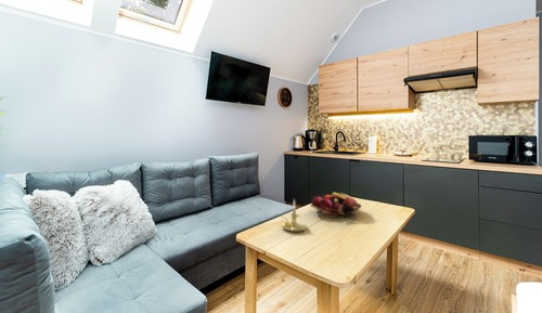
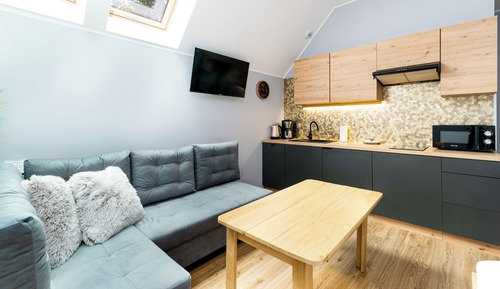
- fruit basket (335, 204)
- candle holder (292, 213)
